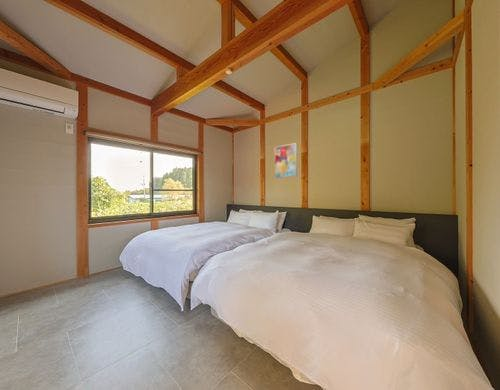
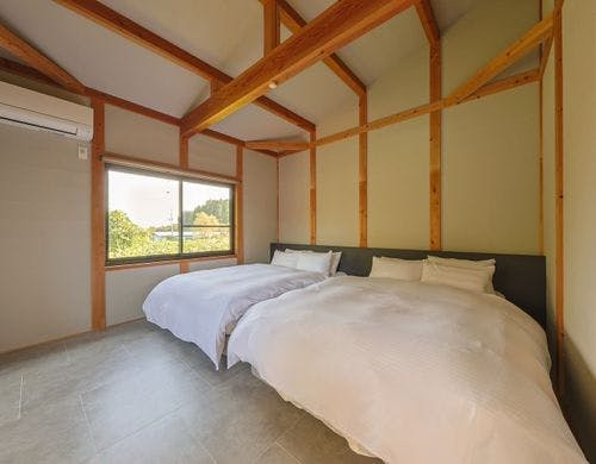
- wall art (285, 161)
